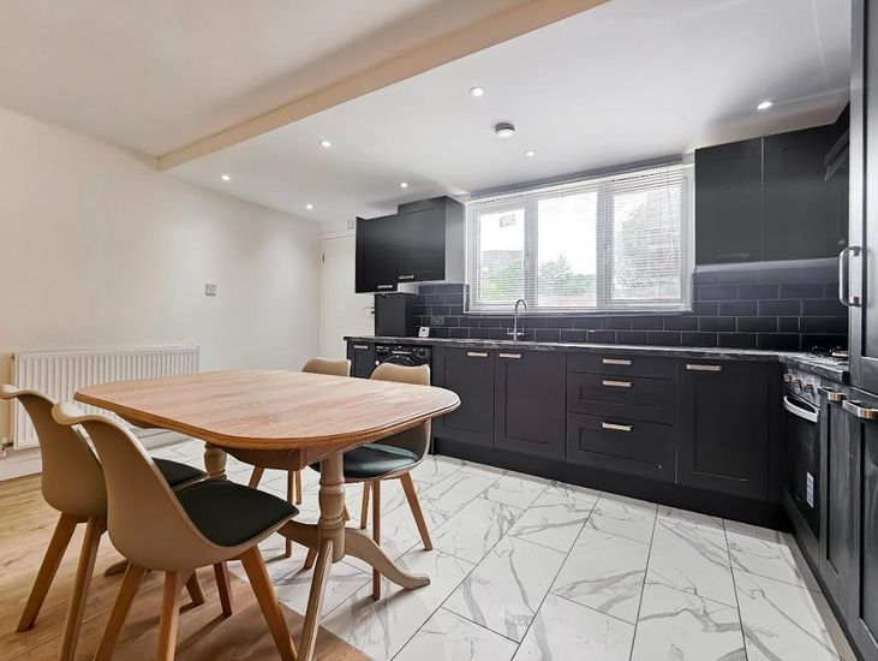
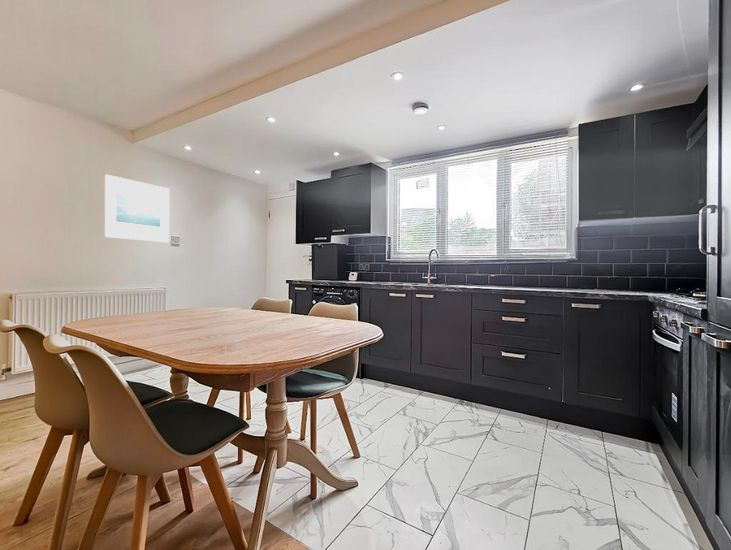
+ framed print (139, 211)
